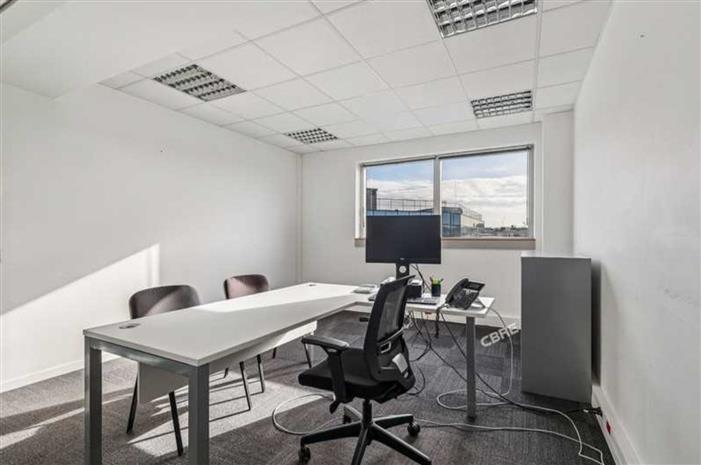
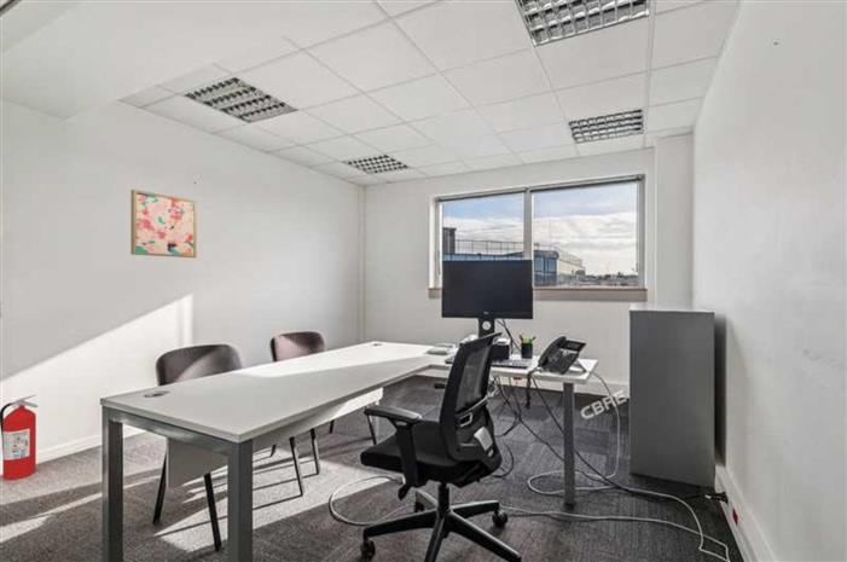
+ fire extinguisher (19, 435)
+ wall art (166, 226)
